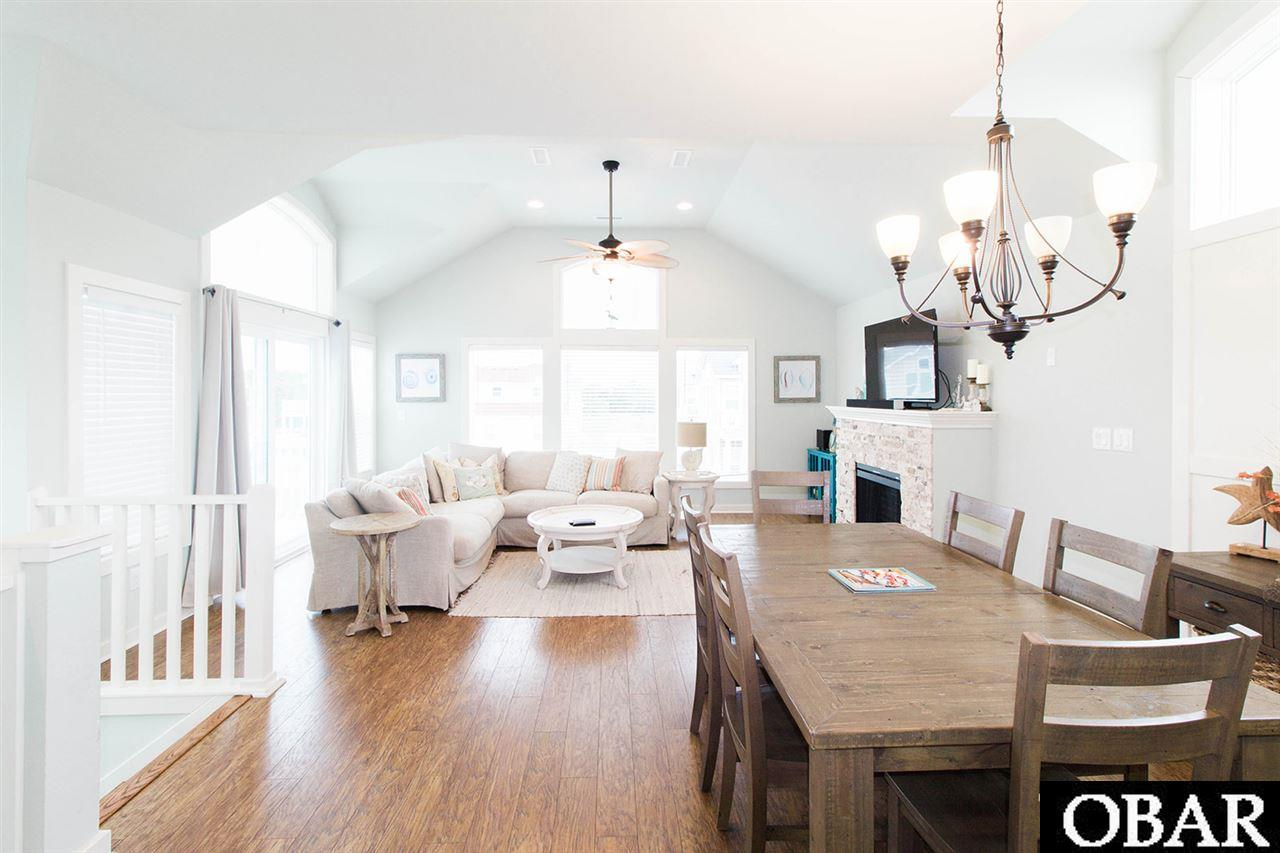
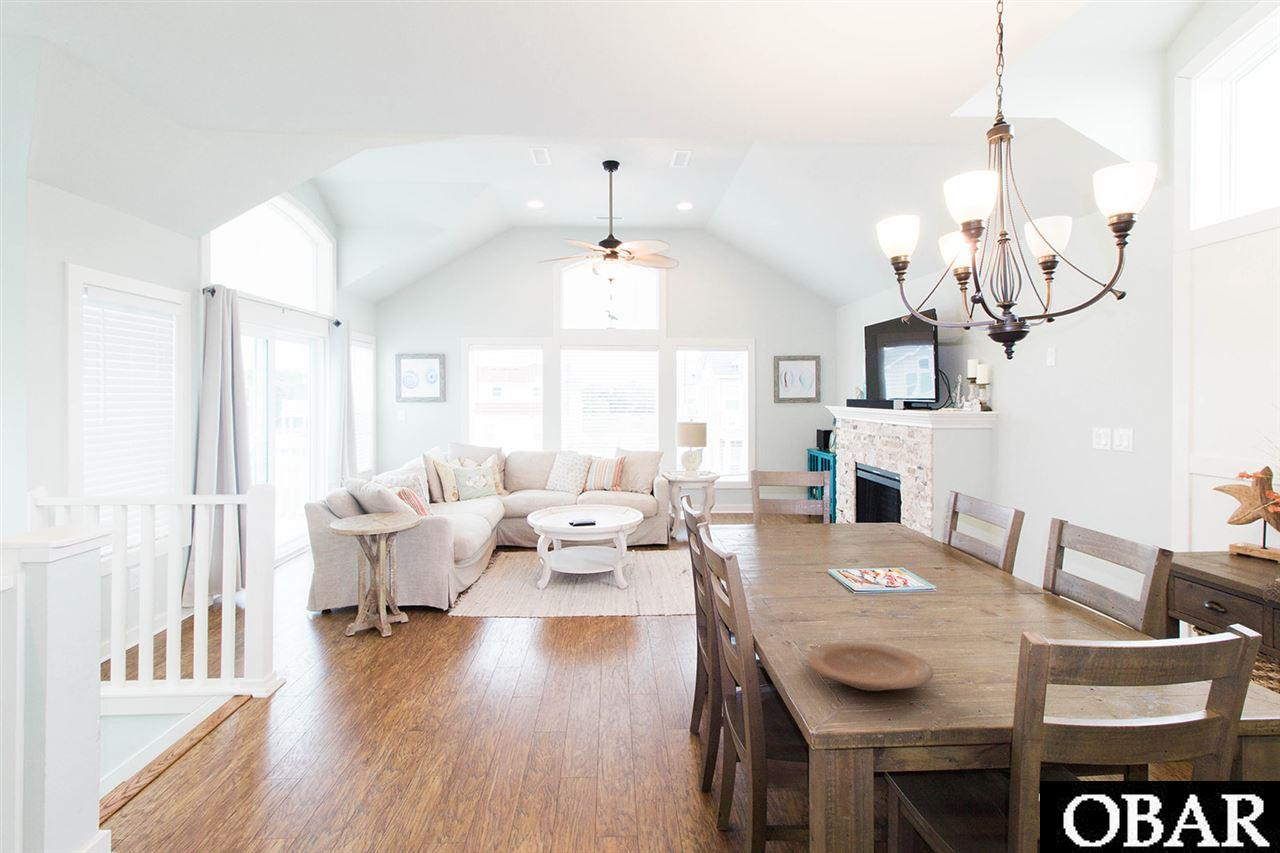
+ plate (867, 670)
